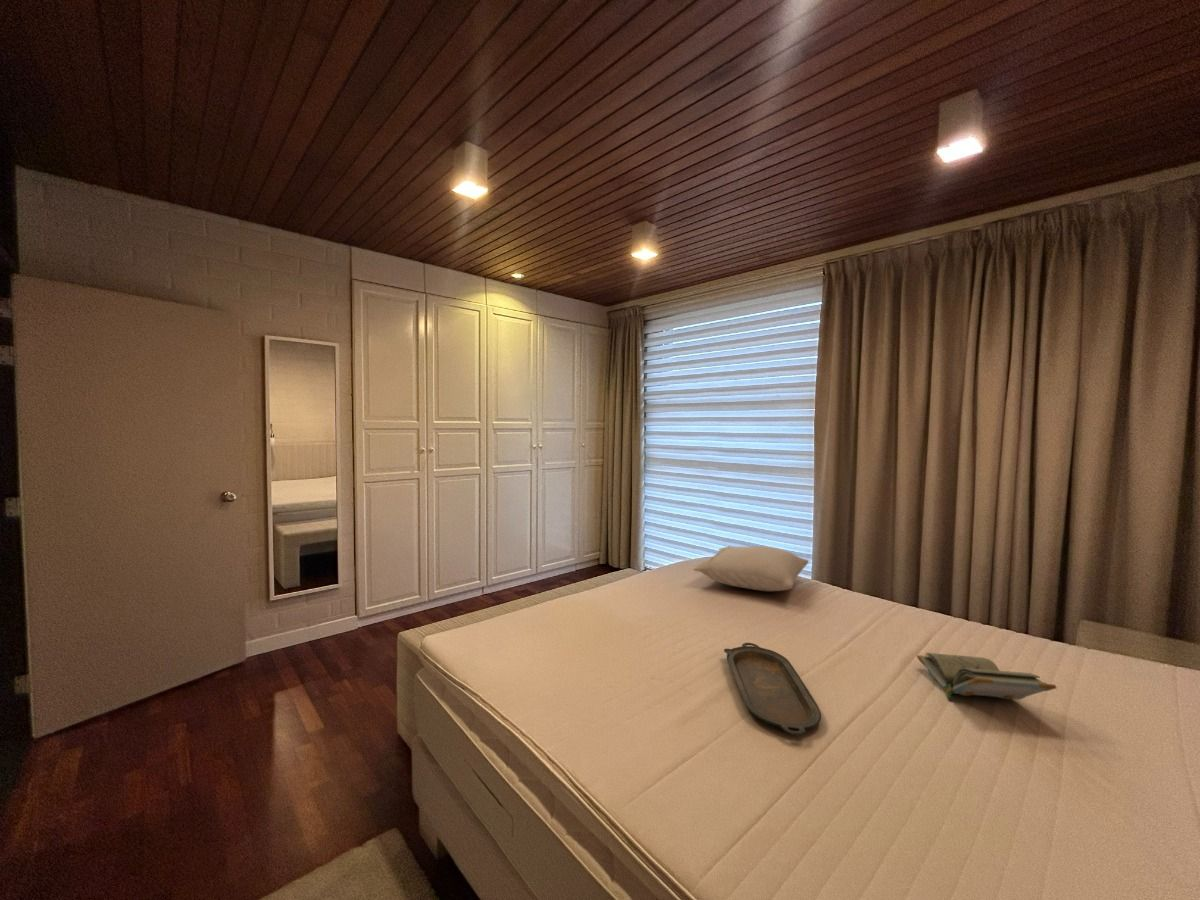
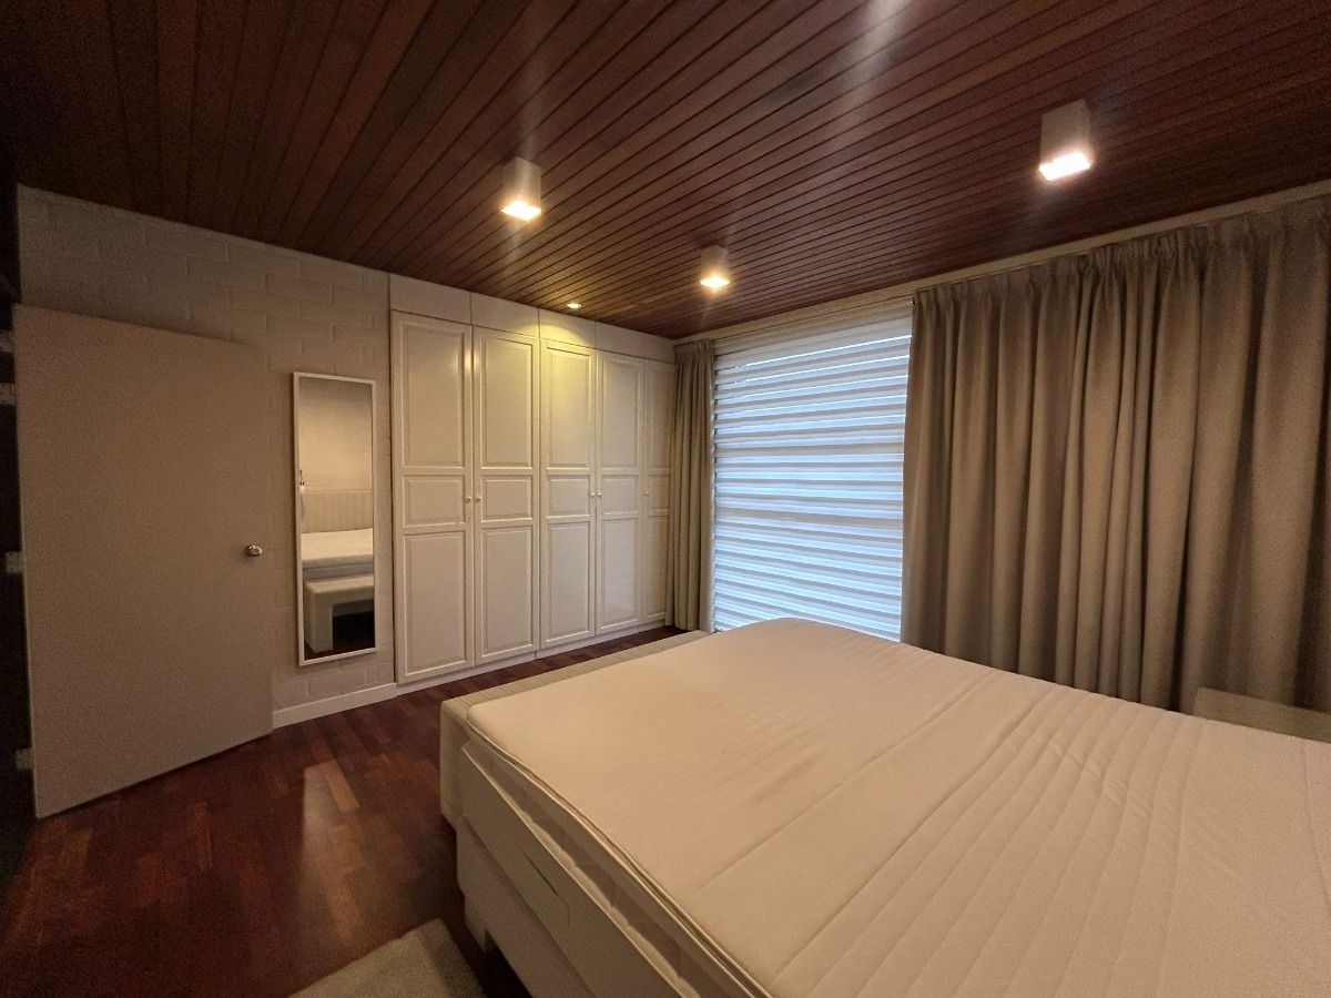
- book (976, 674)
- serving tray (768, 684)
- pillow (752, 566)
